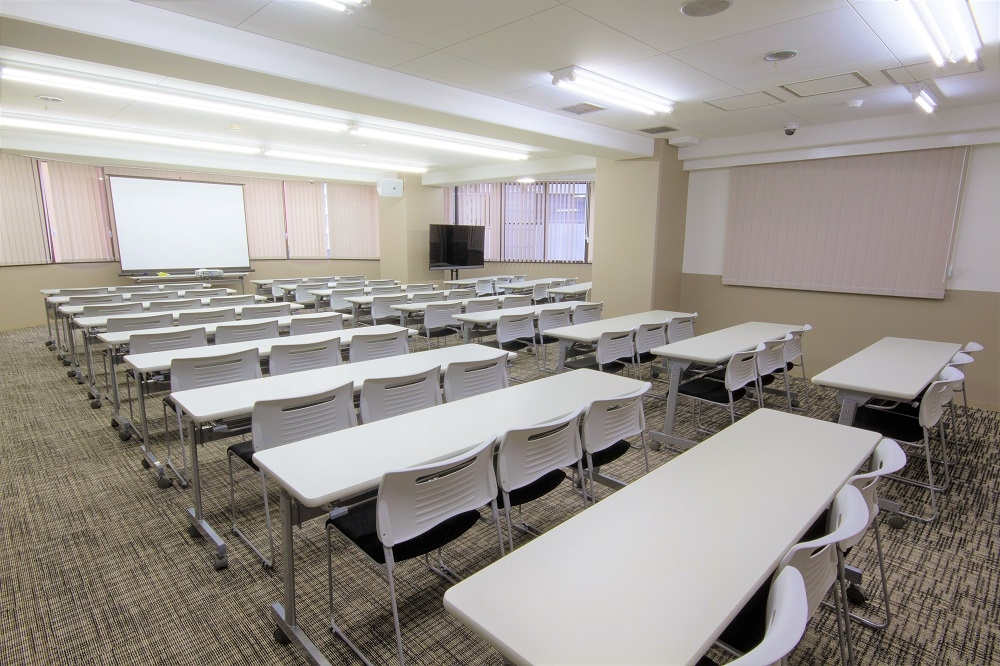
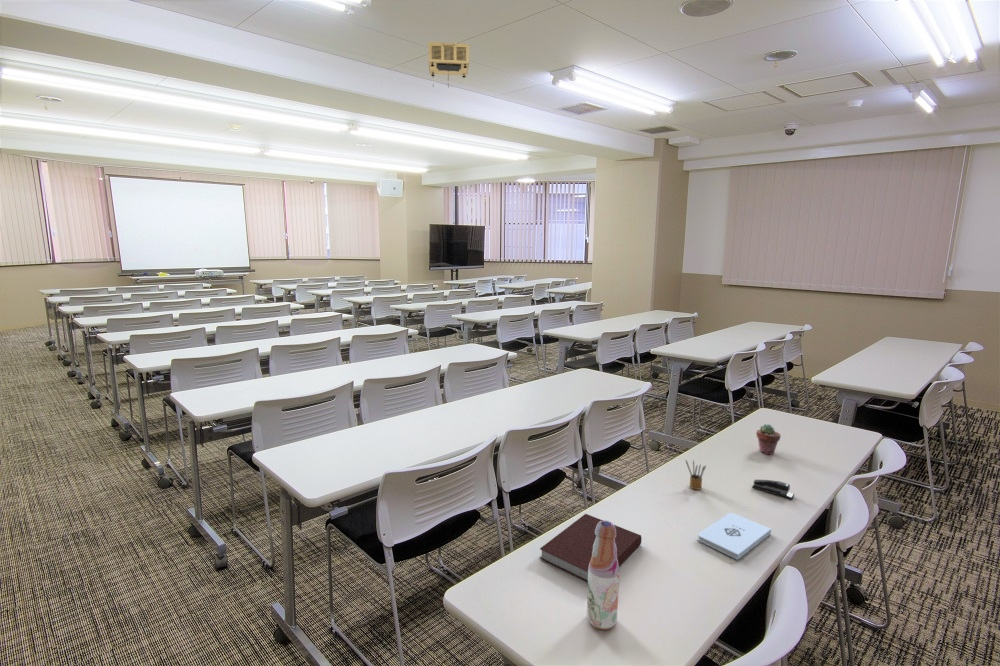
+ bottle (603, 573)
+ notebook (591, 546)
+ pencil box (695, 474)
+ stapler (773, 486)
+ potted succulent (767, 438)
+ projector (448, 63)
+ notepad (733, 534)
